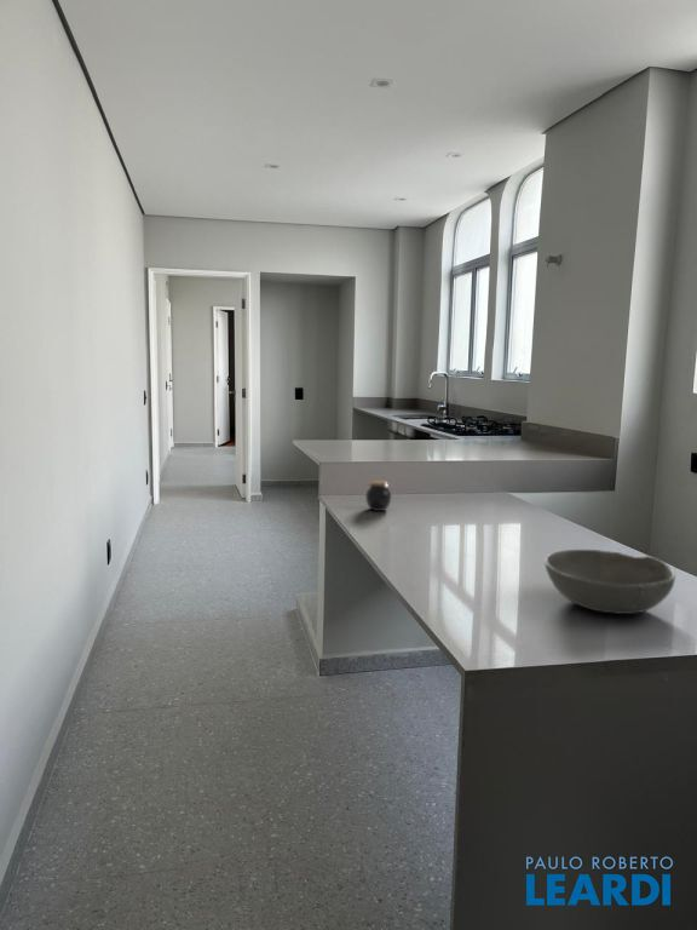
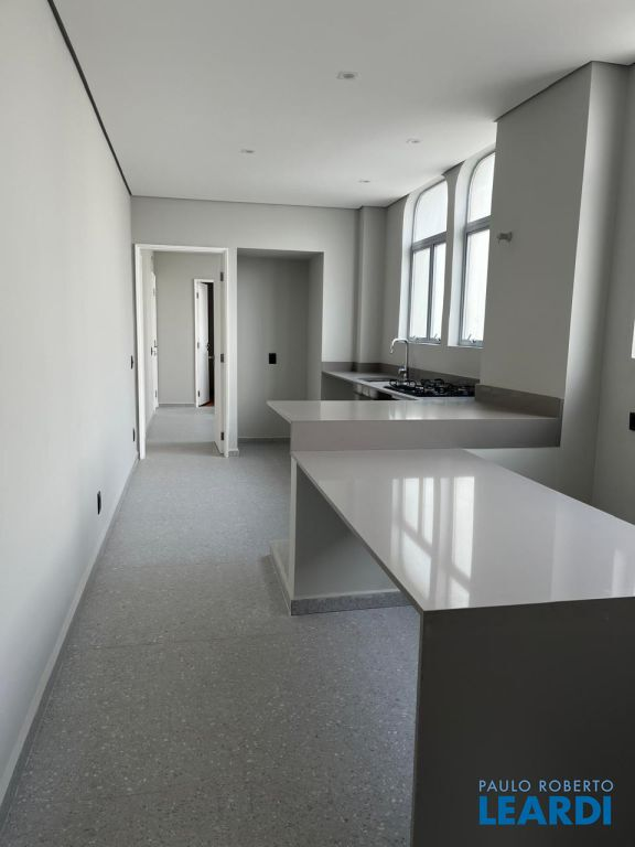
- jar (378, 495)
- bowl (606, 584)
